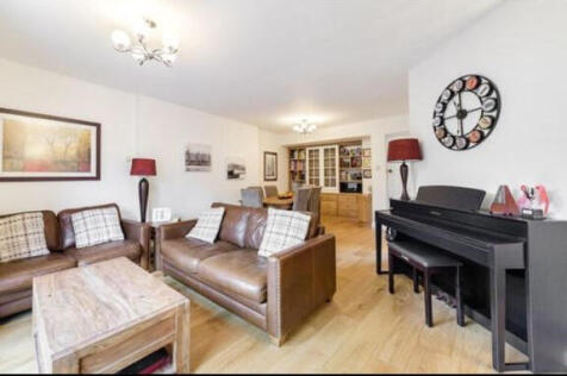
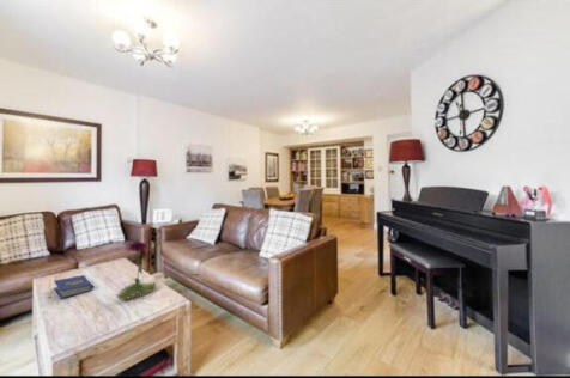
+ hardcover book (73, 285)
+ flower (138, 267)
